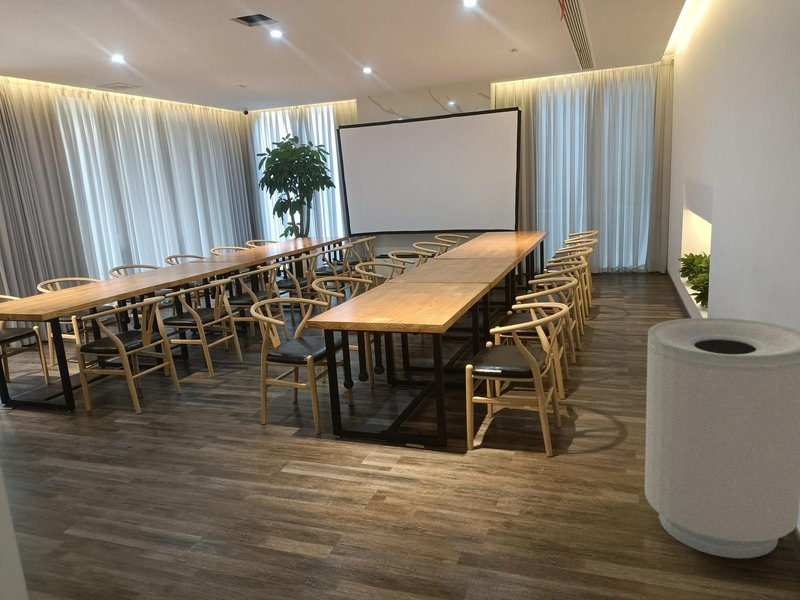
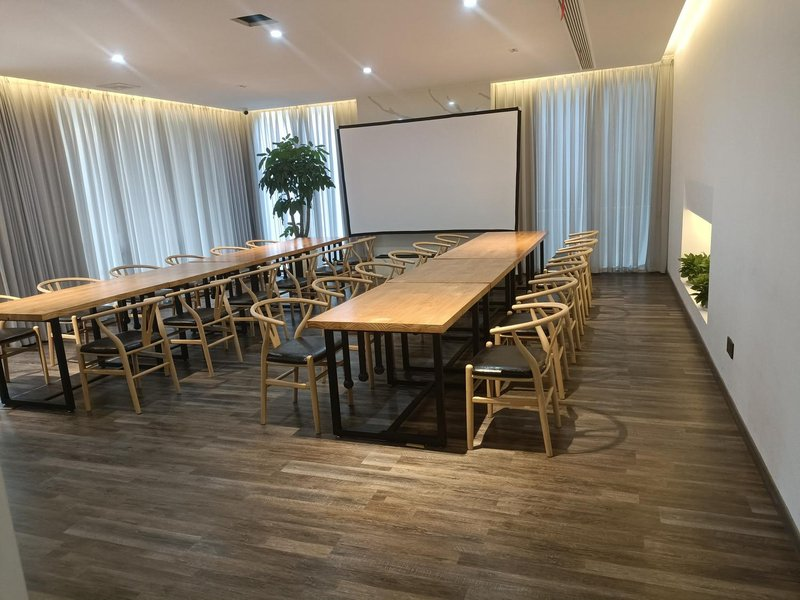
- trash can (720, 433)
